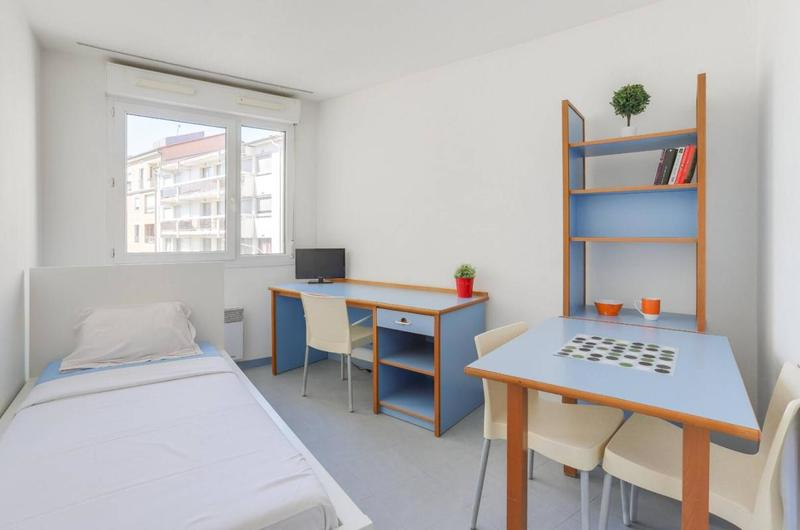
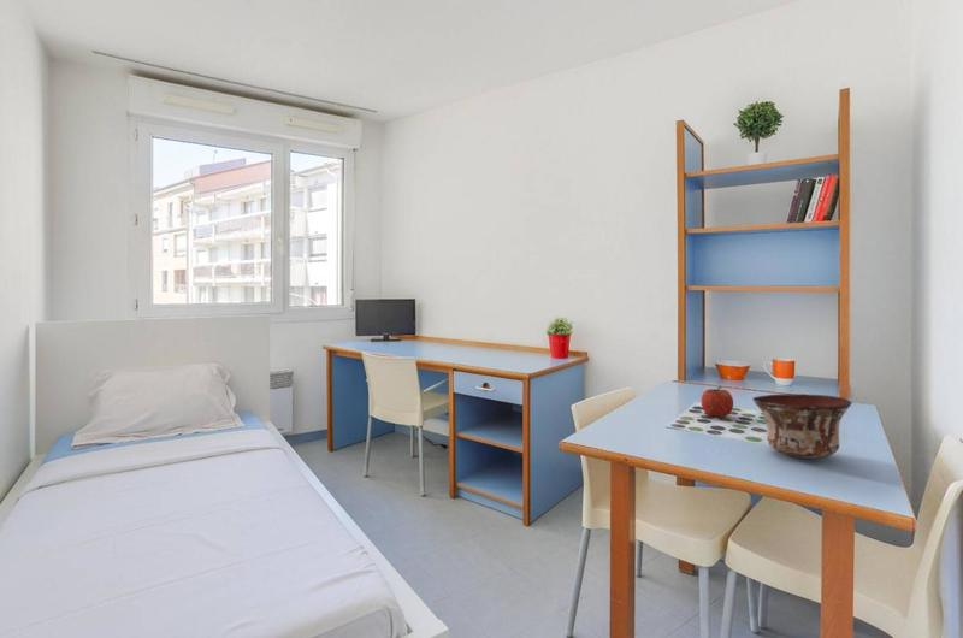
+ apple (716, 401)
+ bowl (799, 426)
